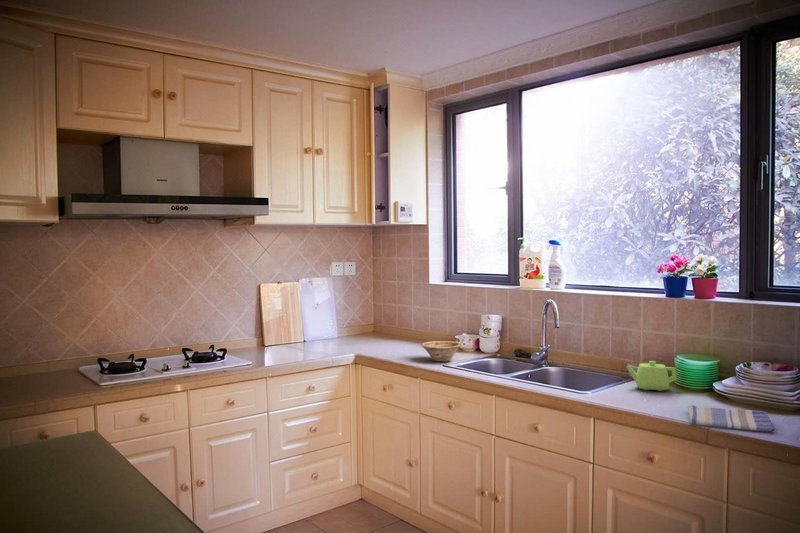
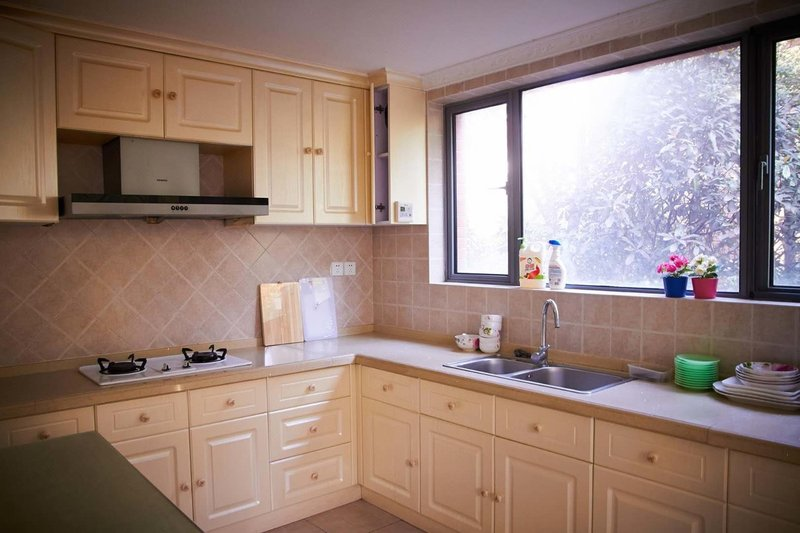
- dish (441, 352)
- dish towel (728, 417)
- teapot (651, 374)
